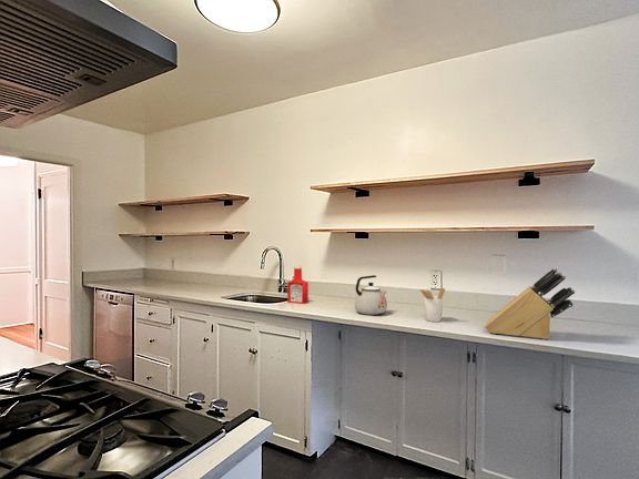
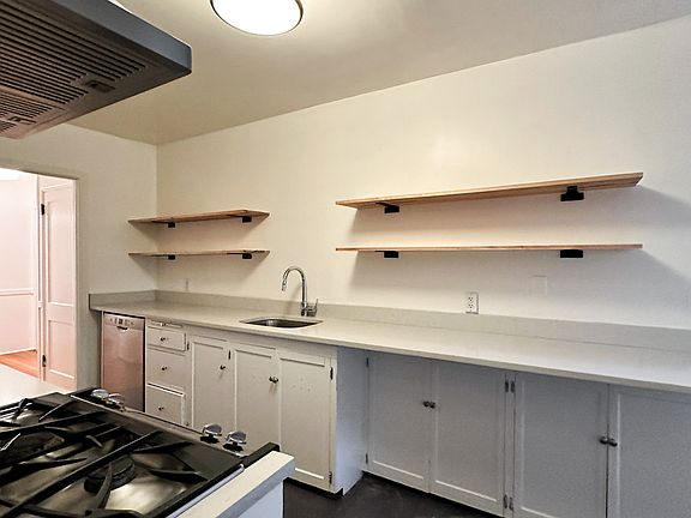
- kettle (371, 294)
- utensil holder (430, 304)
- knife block (527, 300)
- soap bottle (297, 284)
